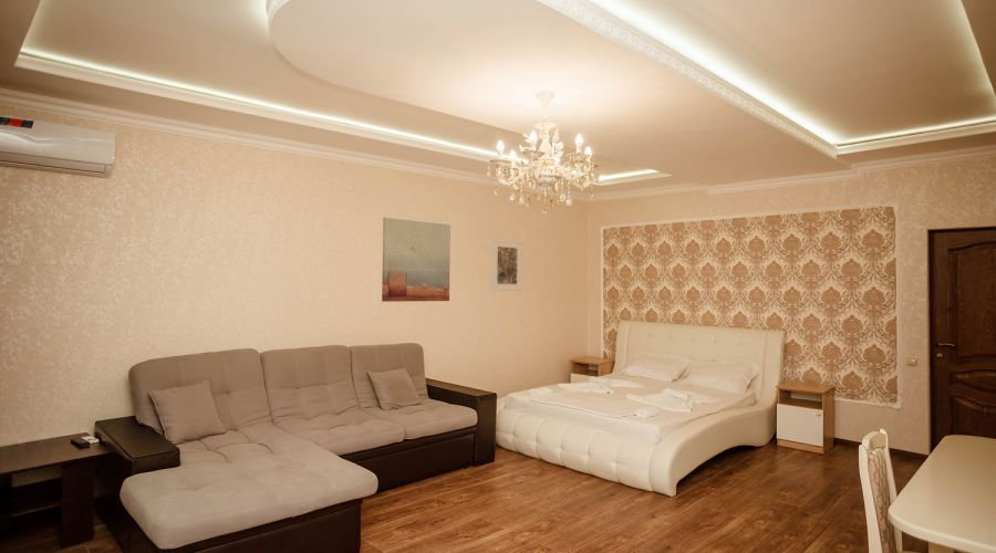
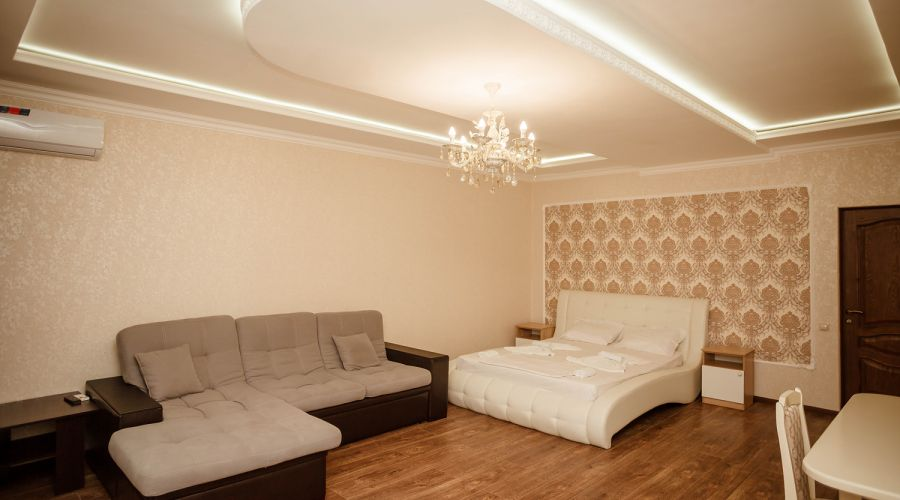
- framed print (507, 265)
- wall art (417, 261)
